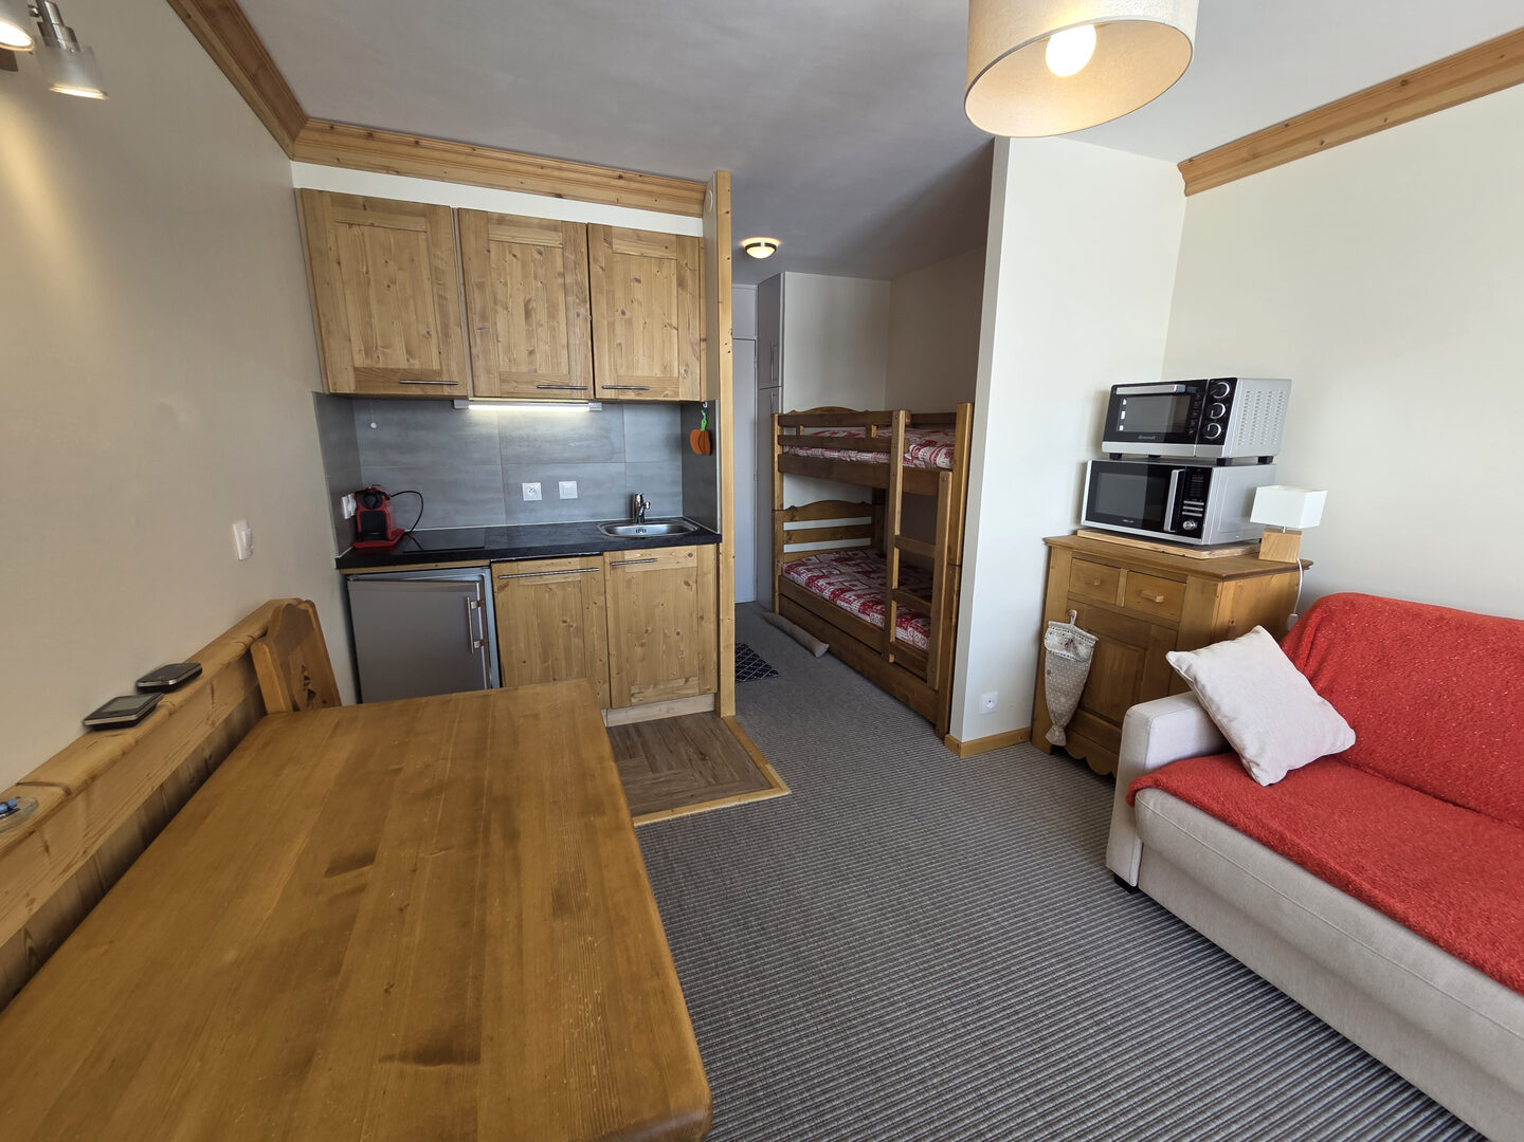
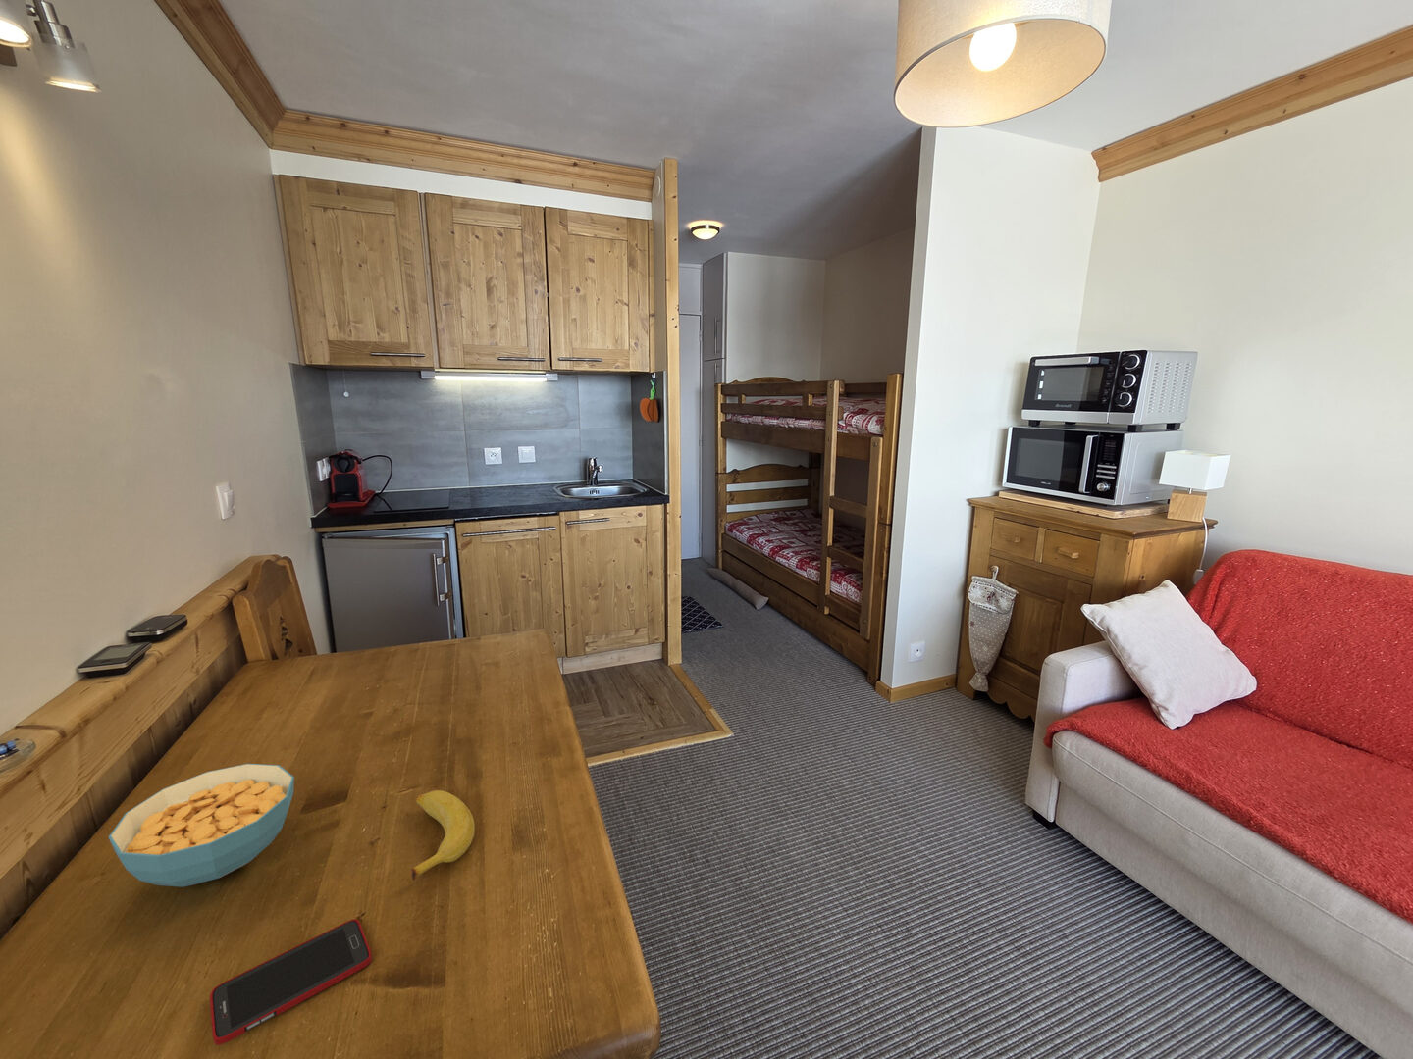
+ cereal bowl (213, 834)
+ banana (436, 820)
+ cell phone (294, 976)
